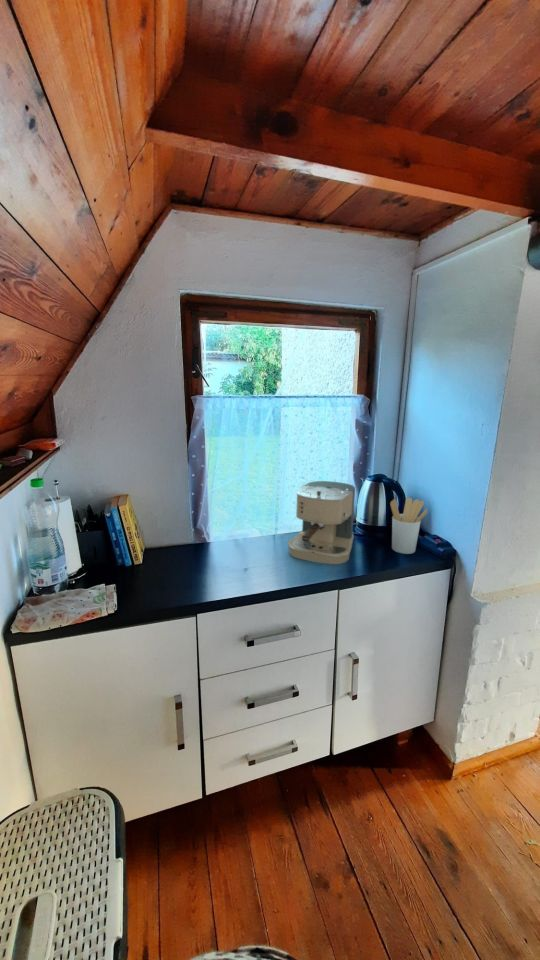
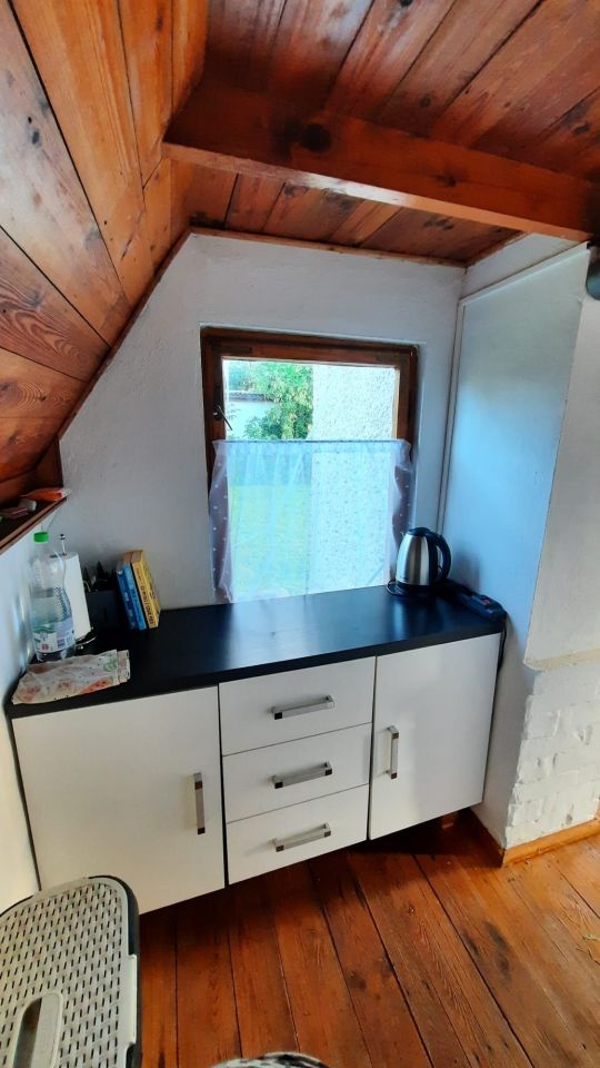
- coffee maker (321, 520)
- utensil holder (407, 524)
